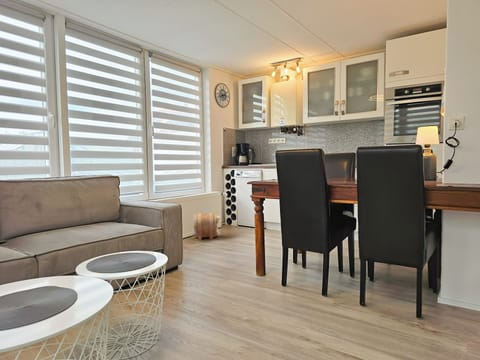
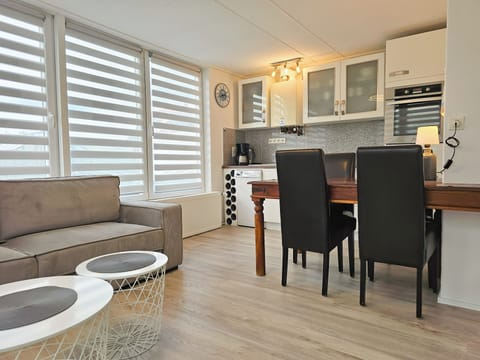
- pouch (205, 225)
